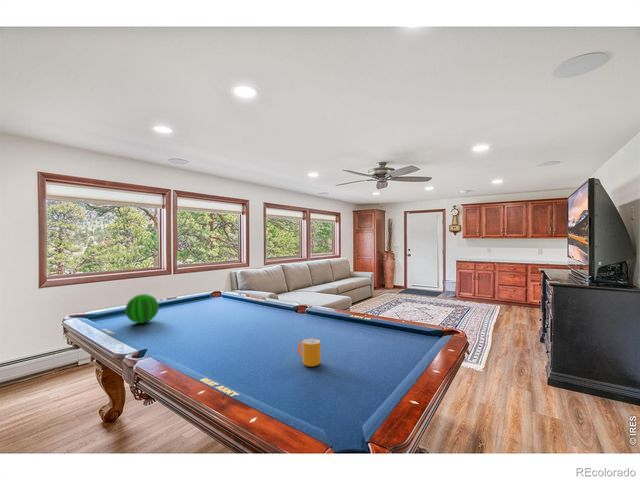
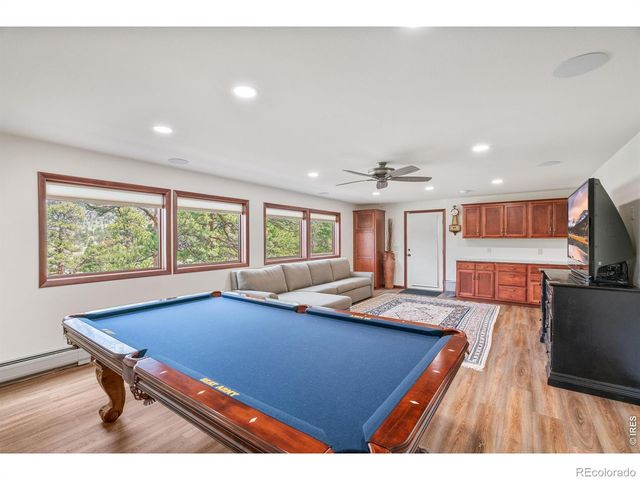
- ball (142, 308)
- mug (308, 351)
